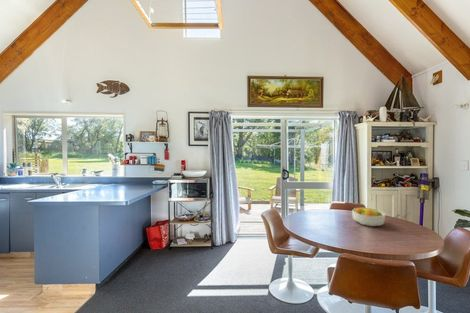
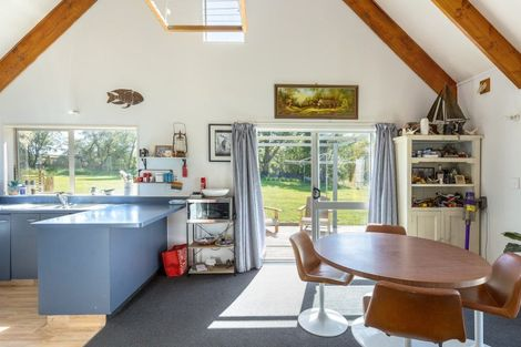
- fruit bowl (368, 214)
